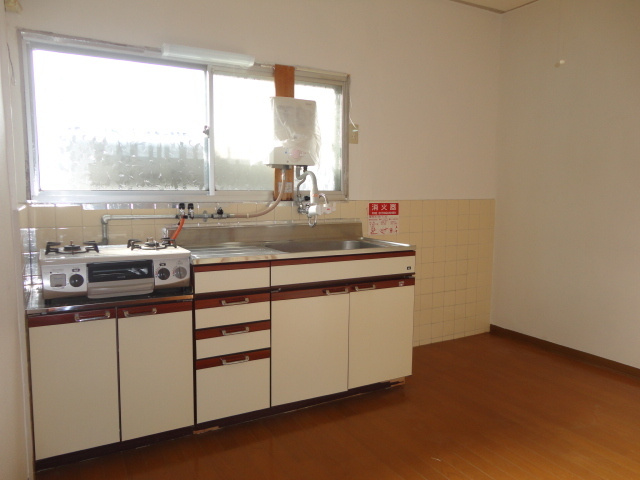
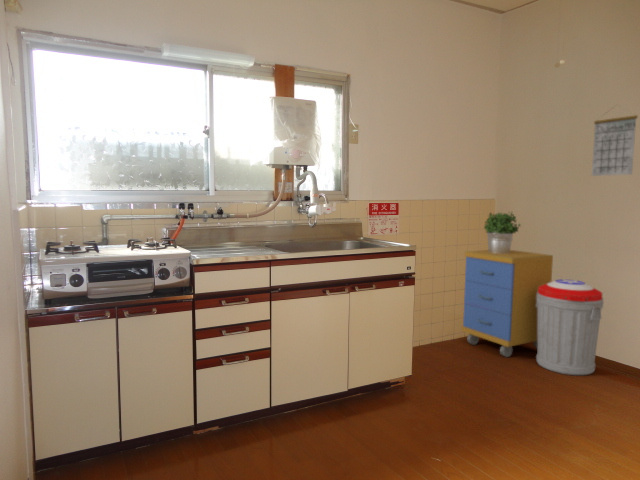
+ potted plant (502, 231)
+ calendar (613, 140)
+ storage cabinet (505, 300)
+ trash can (567, 323)
